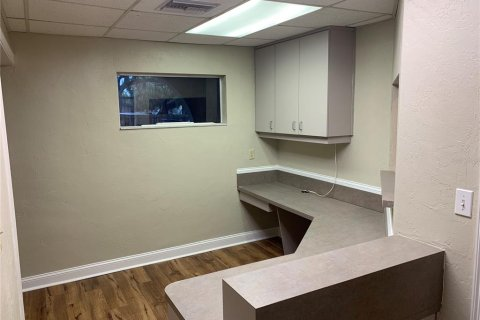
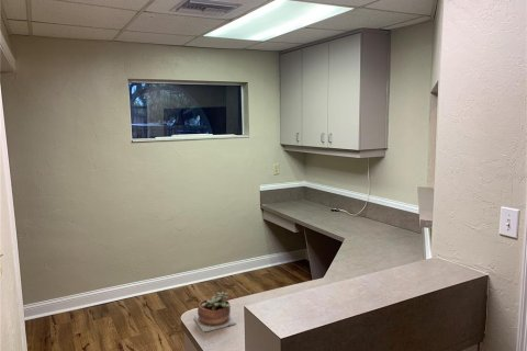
+ succulent plant (214, 306)
